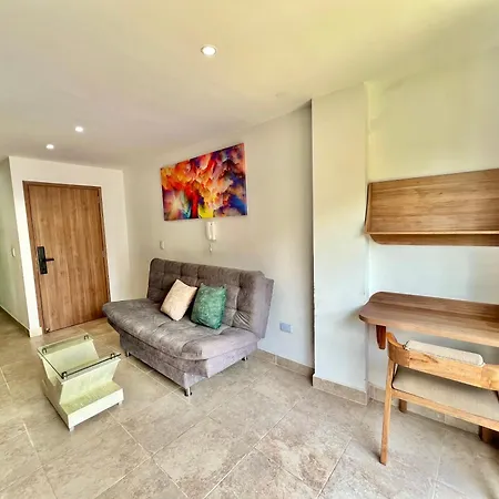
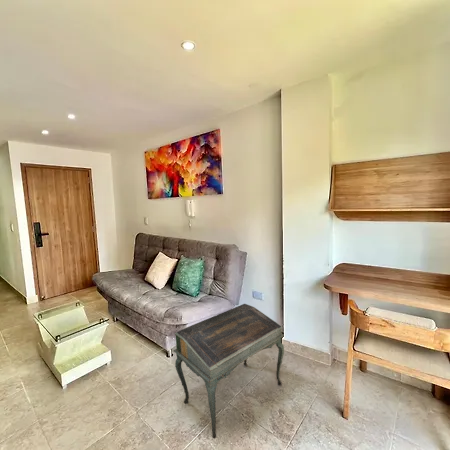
+ writing desk (231, 359)
